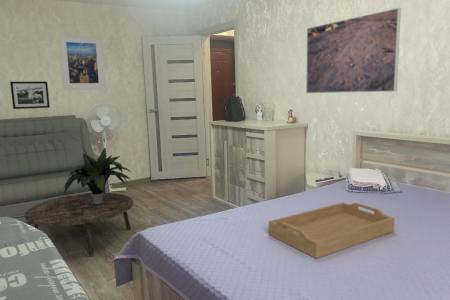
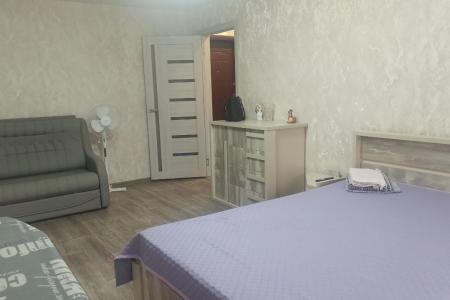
- picture frame (30, 95)
- serving tray (331, 224)
- potted plant (96, 176)
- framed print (82, 63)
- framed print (347, 56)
- coffee table (83, 222)
